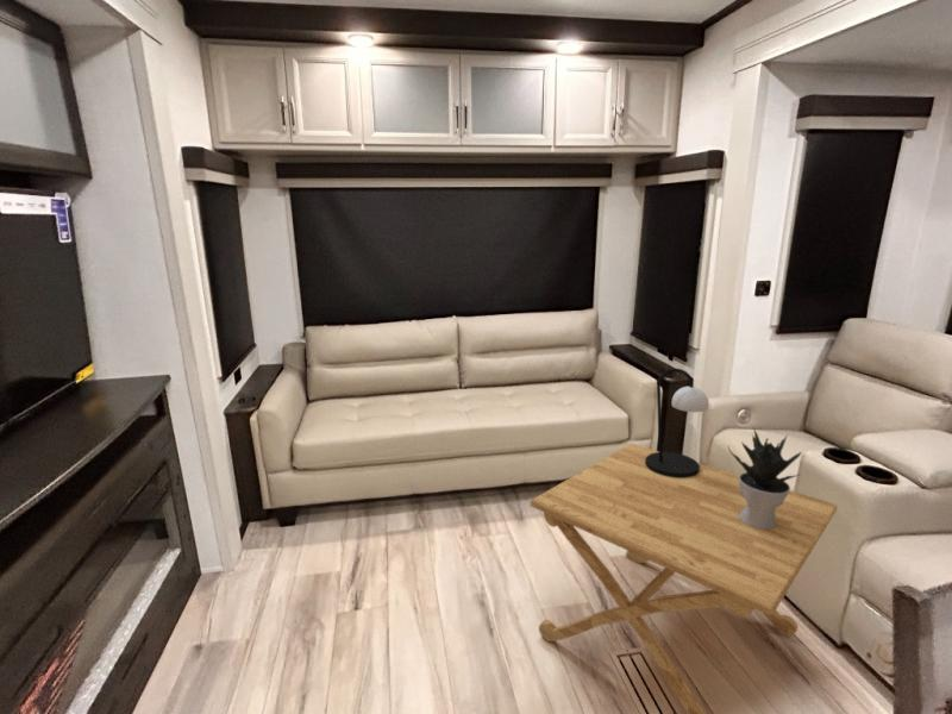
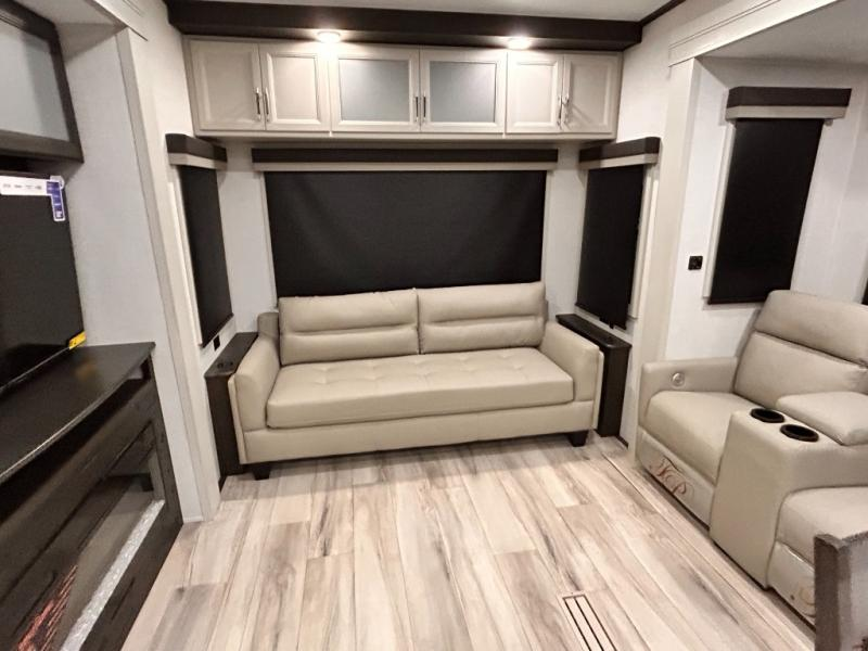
- potted plant (760, 475)
- side table (675, 571)
- table lamp (679, 409)
